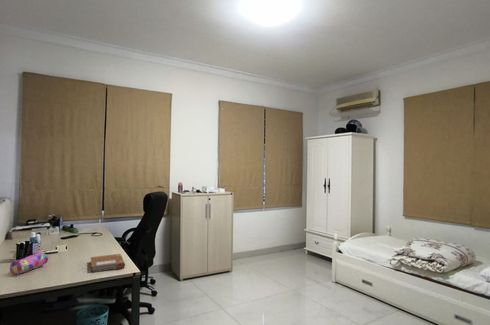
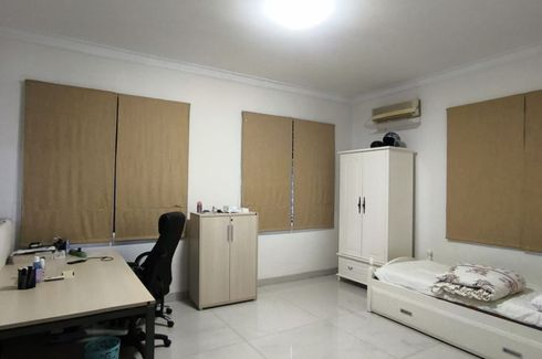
- pencil case (29, 262)
- notebook (107, 262)
